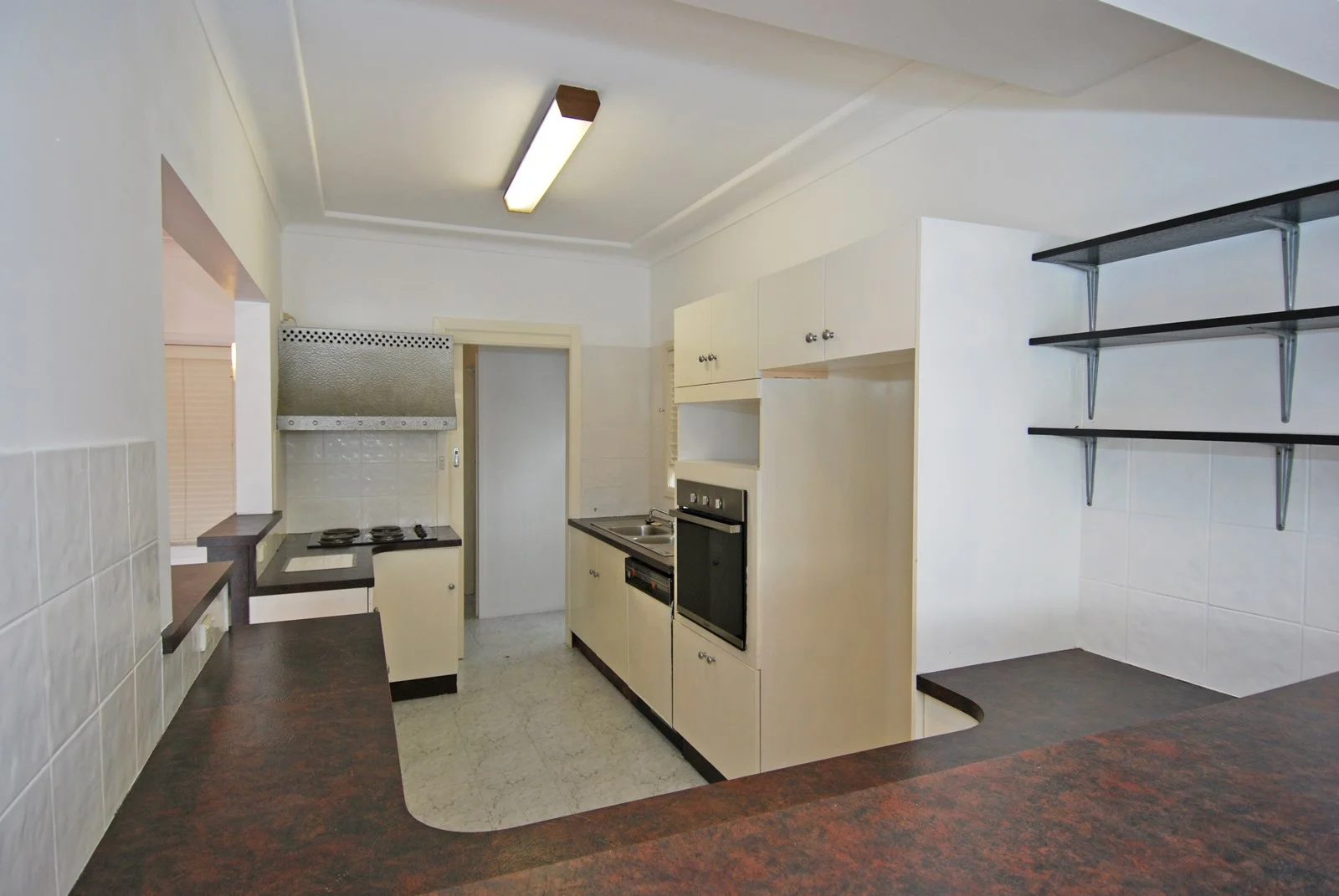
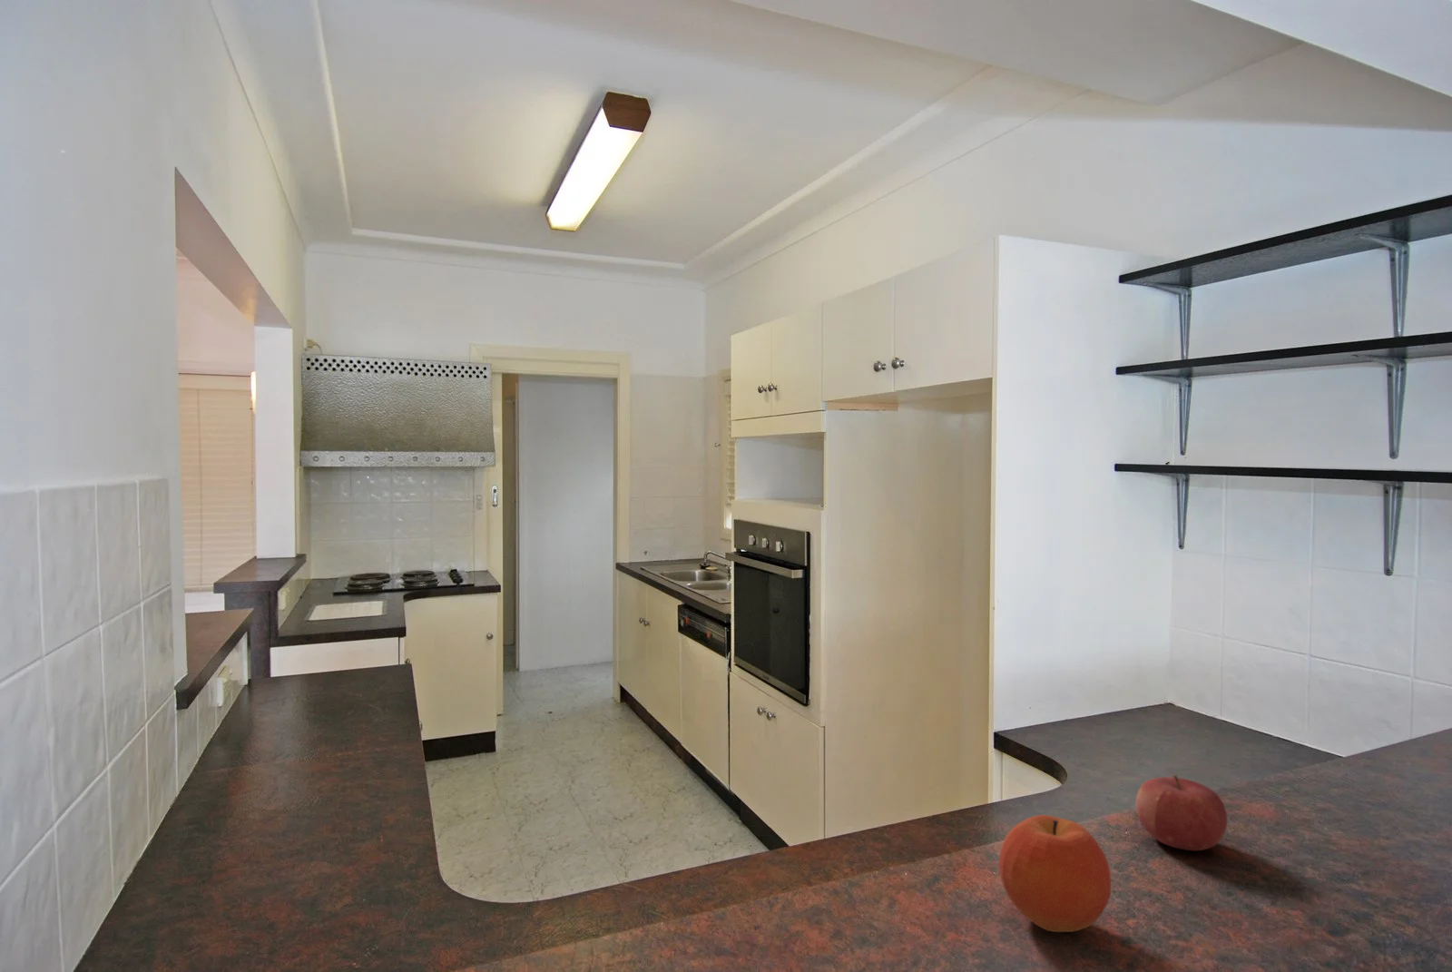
+ fruit (1181, 808)
+ fruit (1054, 871)
